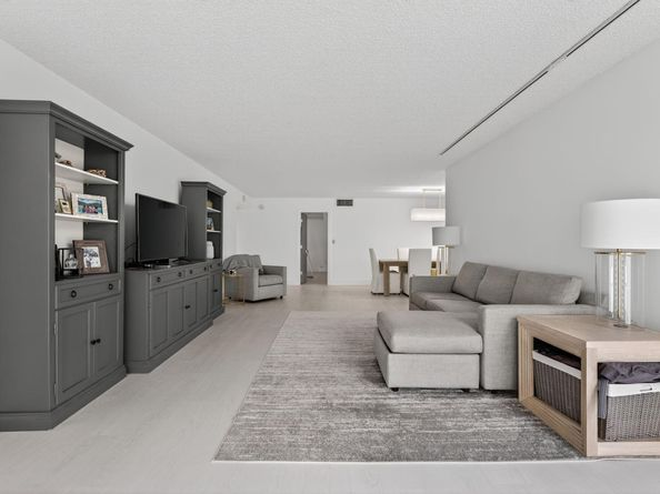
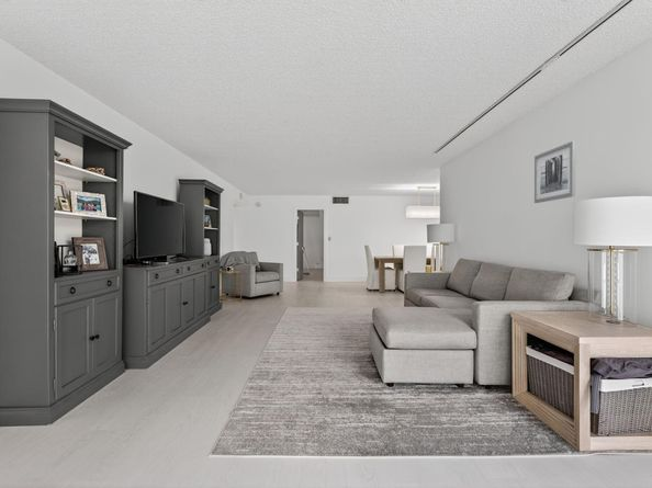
+ wall art (553, 174)
